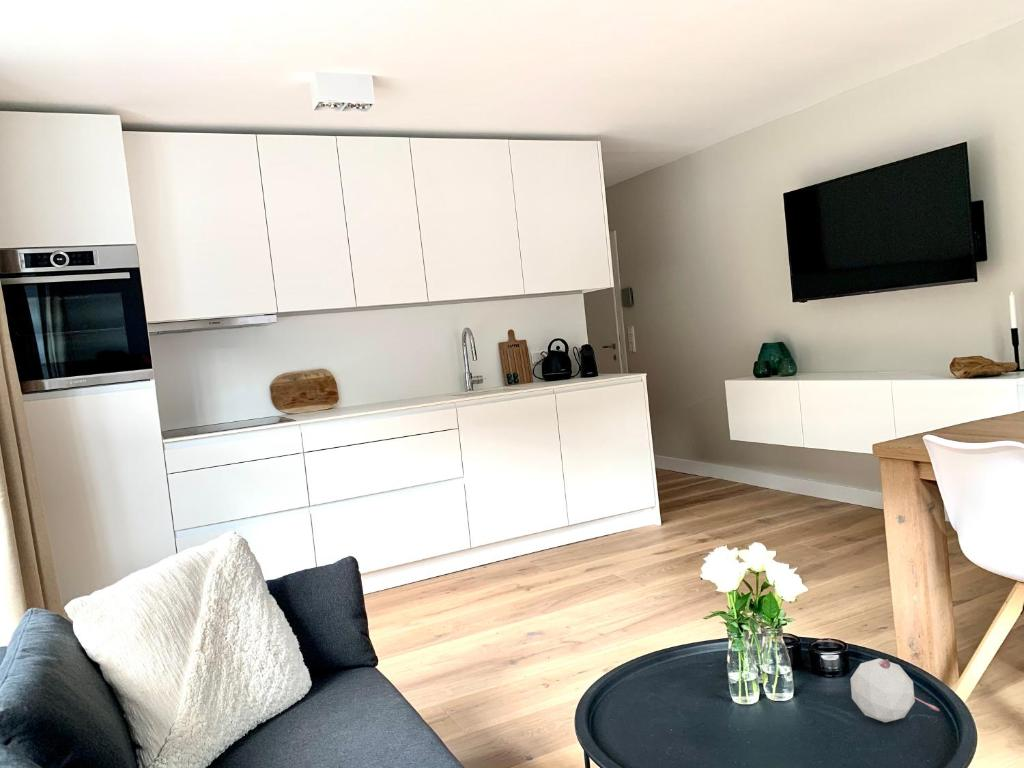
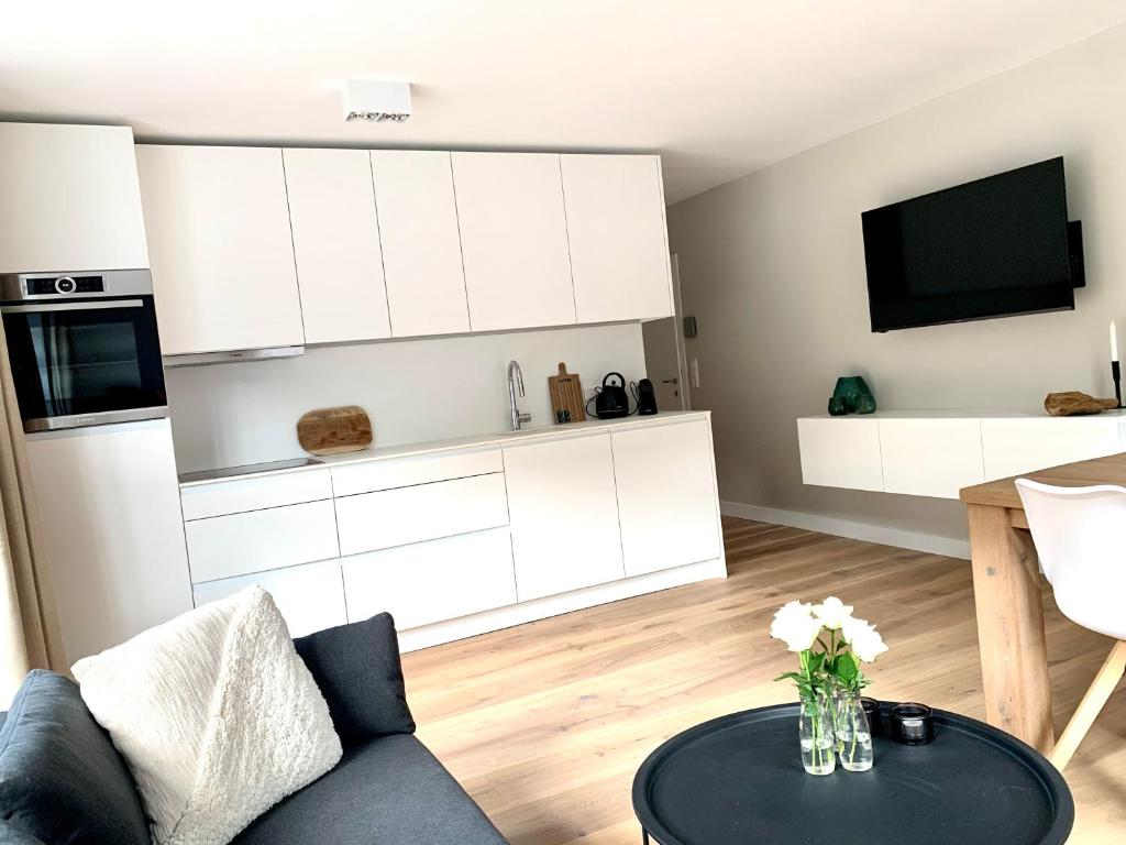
- decorative ball (893, 689)
